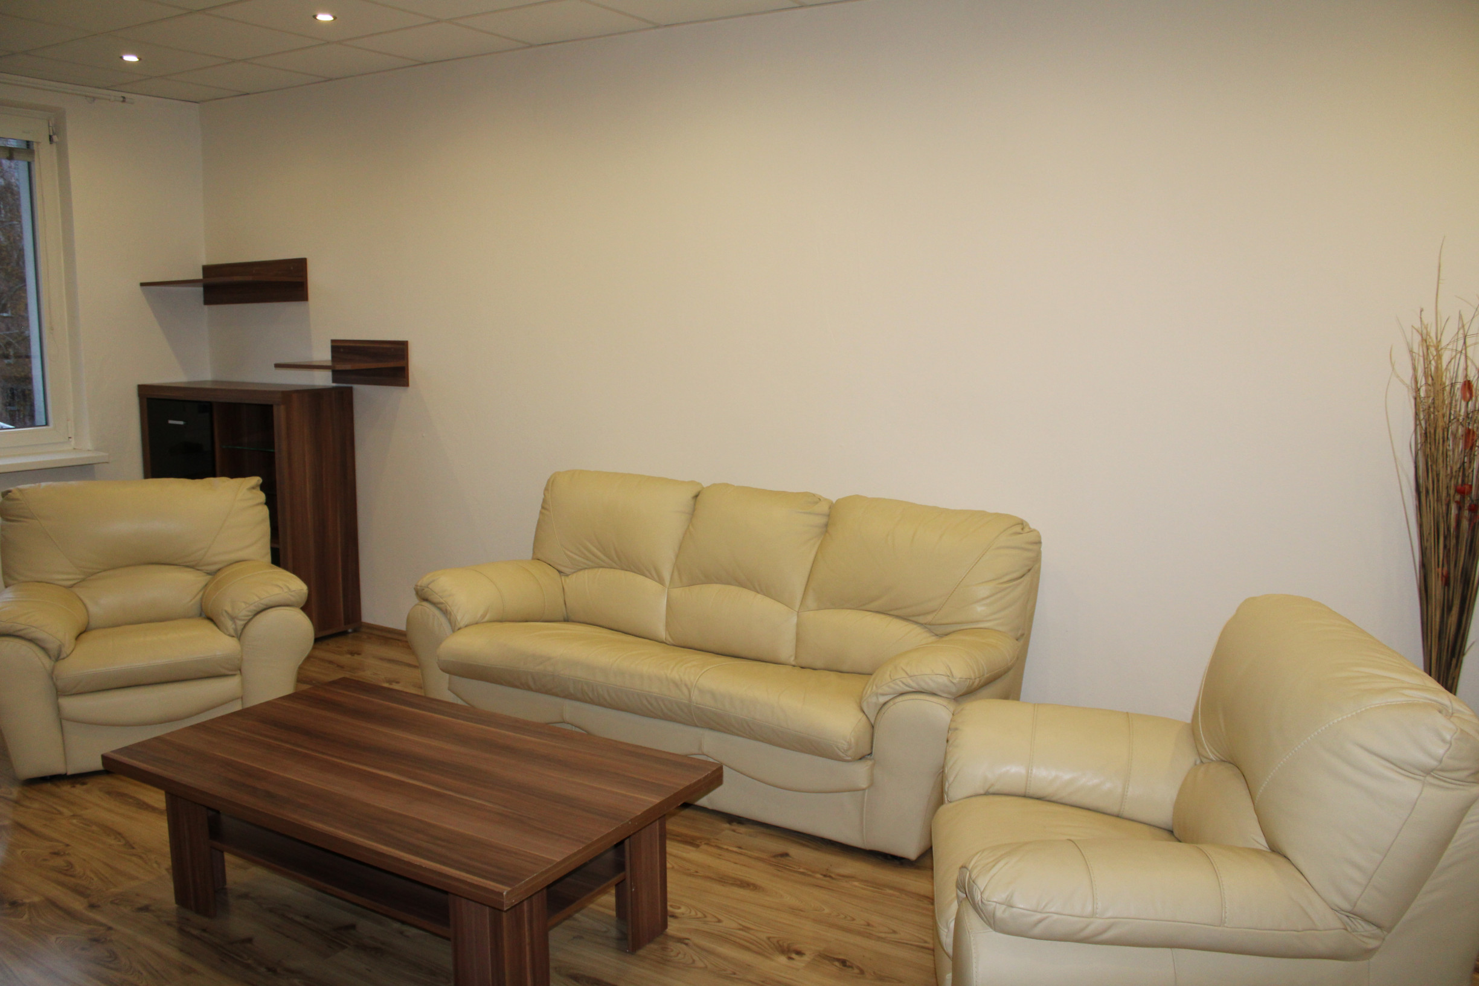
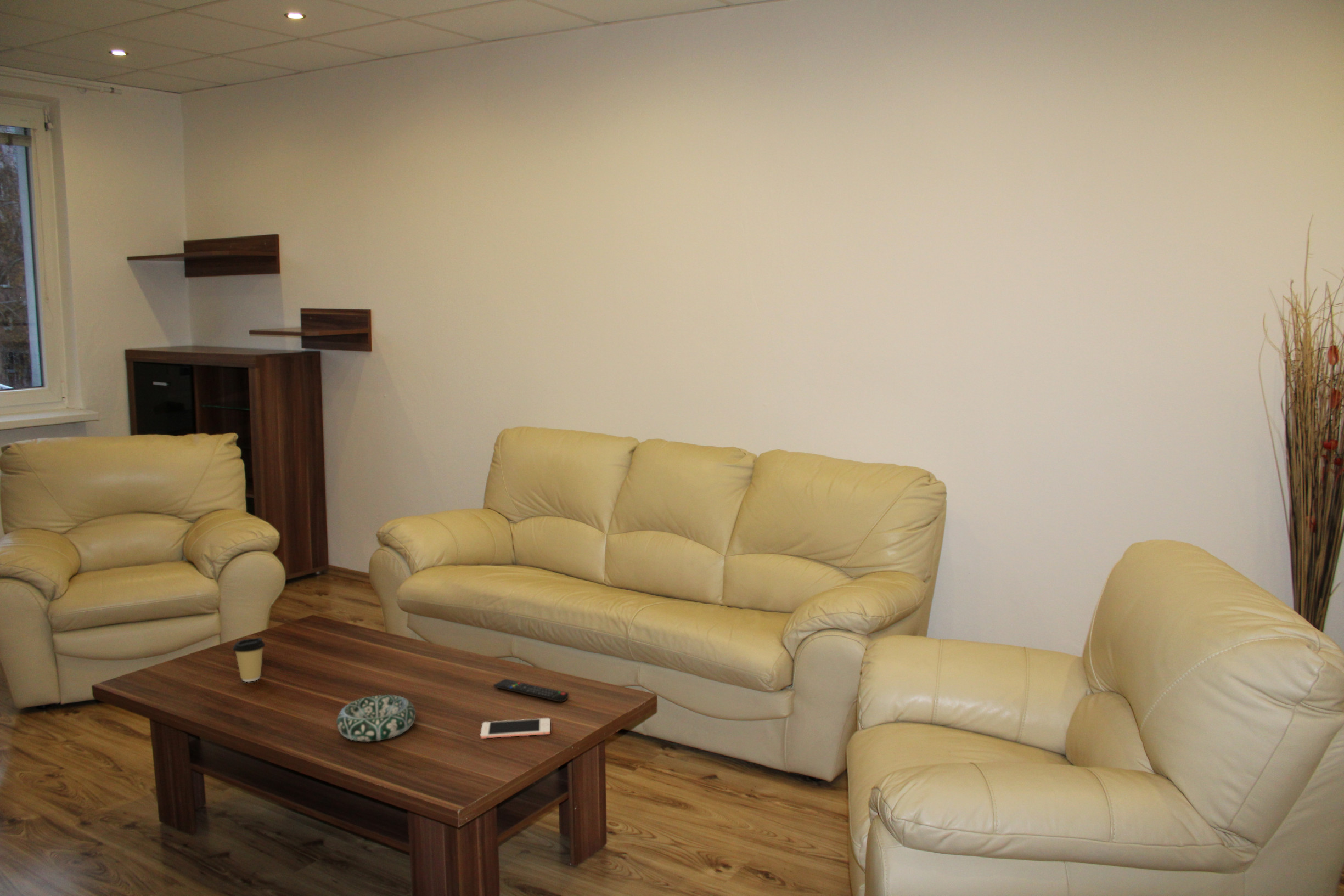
+ coffee cup (250, 660)
+ decorative bowl (376, 718)
+ cell phone (516, 728)
+ remote control (531, 691)
